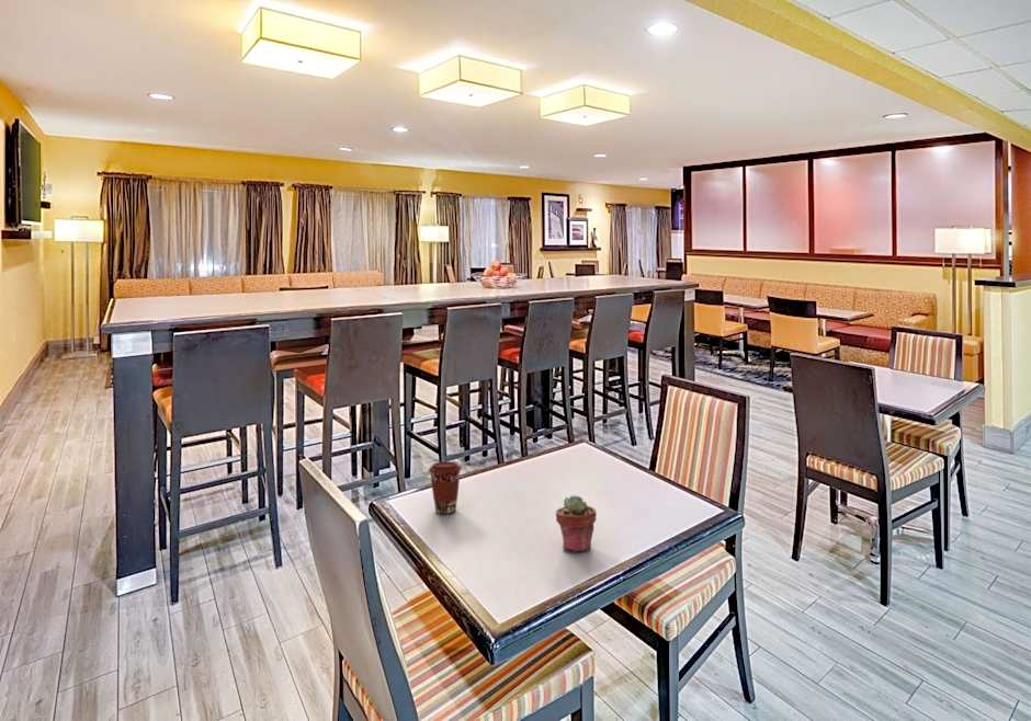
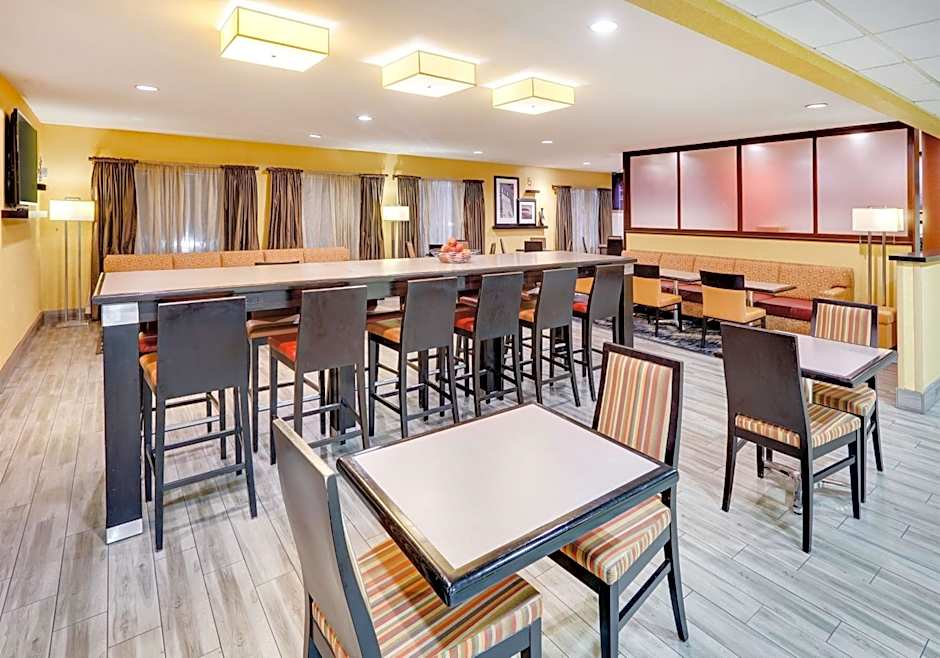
- coffee cup (445, 487)
- potted succulent (576, 520)
